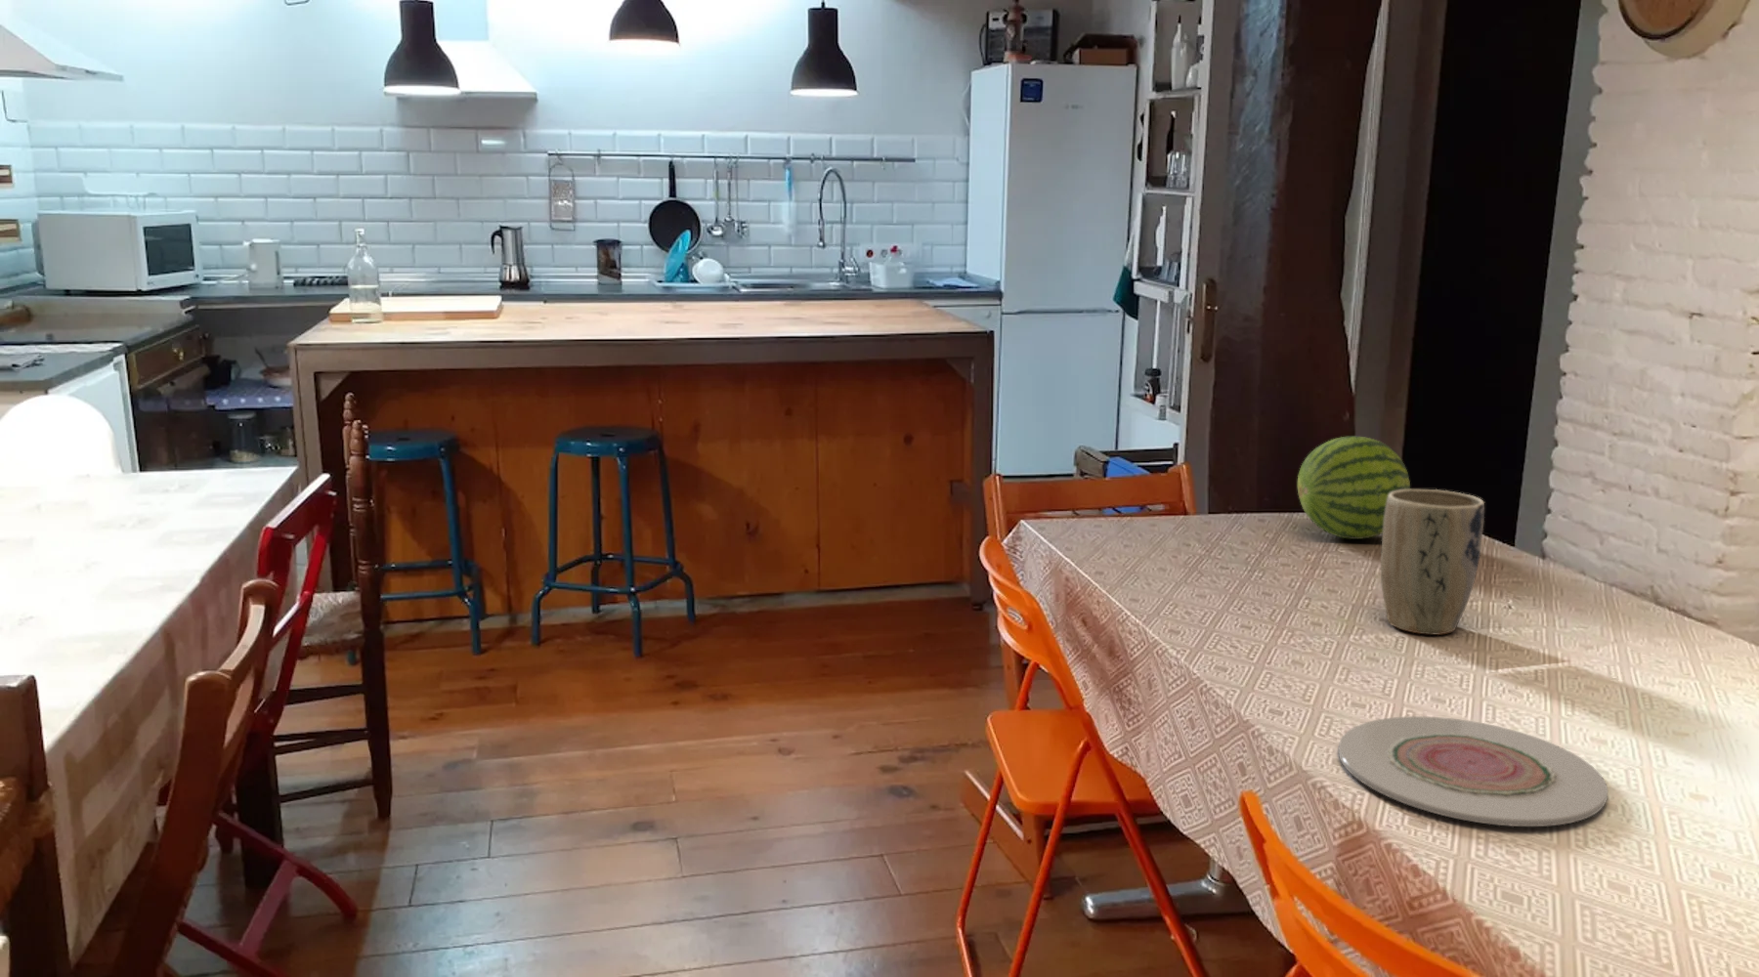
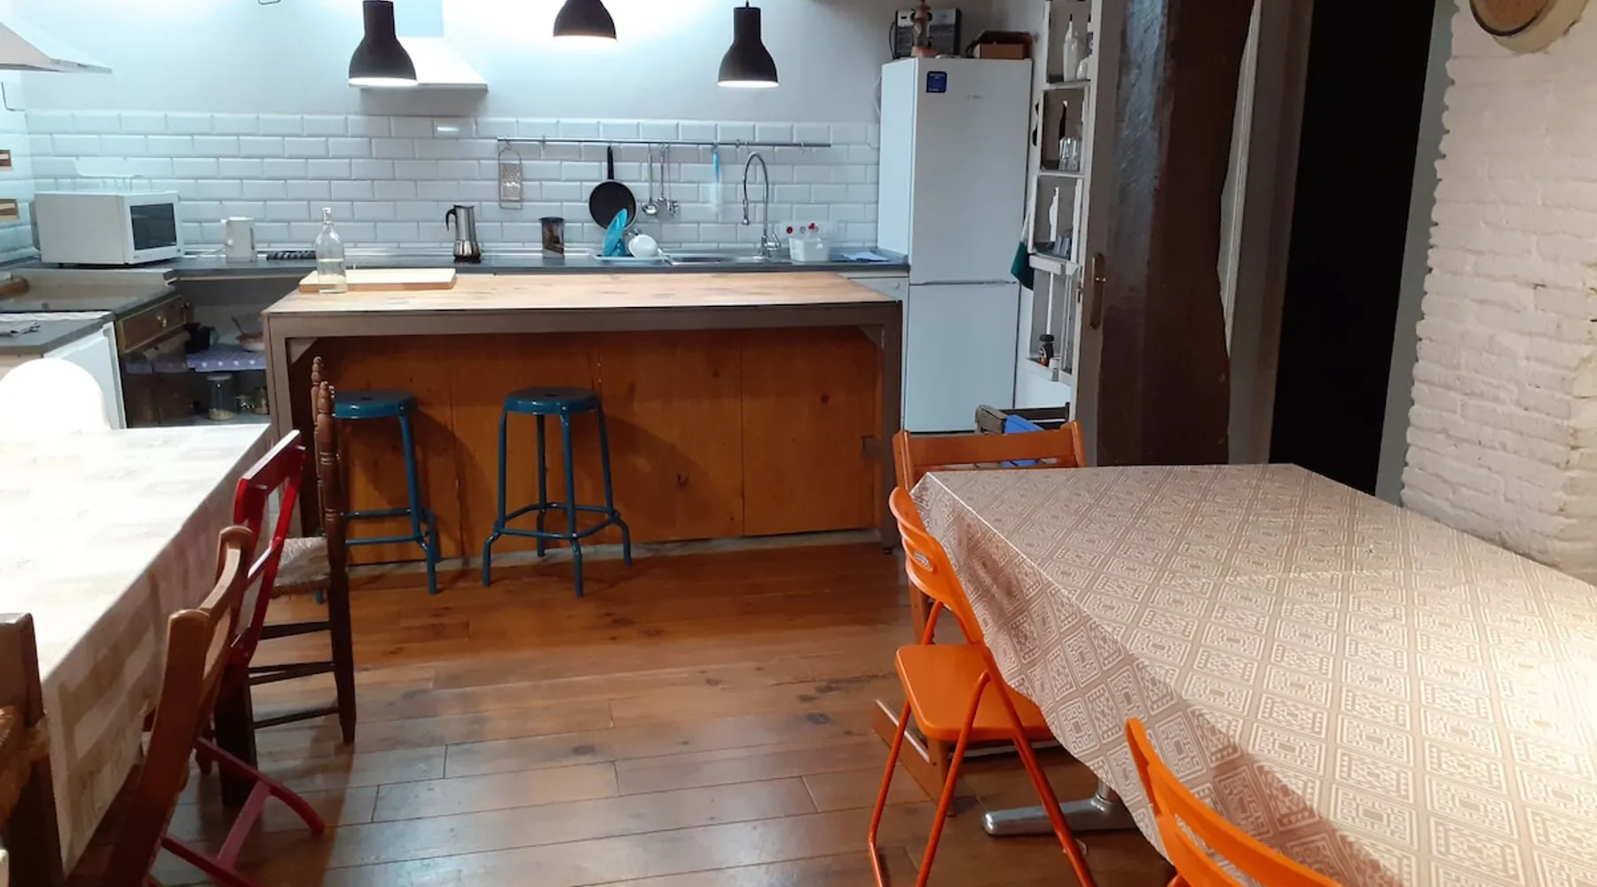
- plate (1468, 765)
- fruit (1352, 486)
- plant pot (1428, 562)
